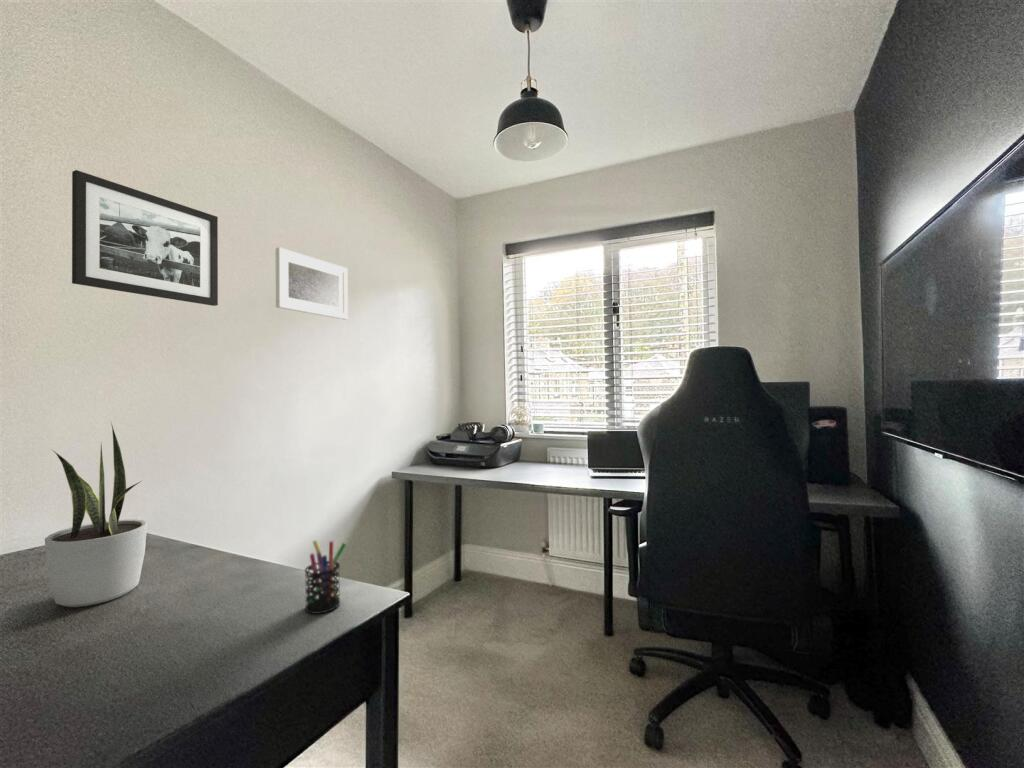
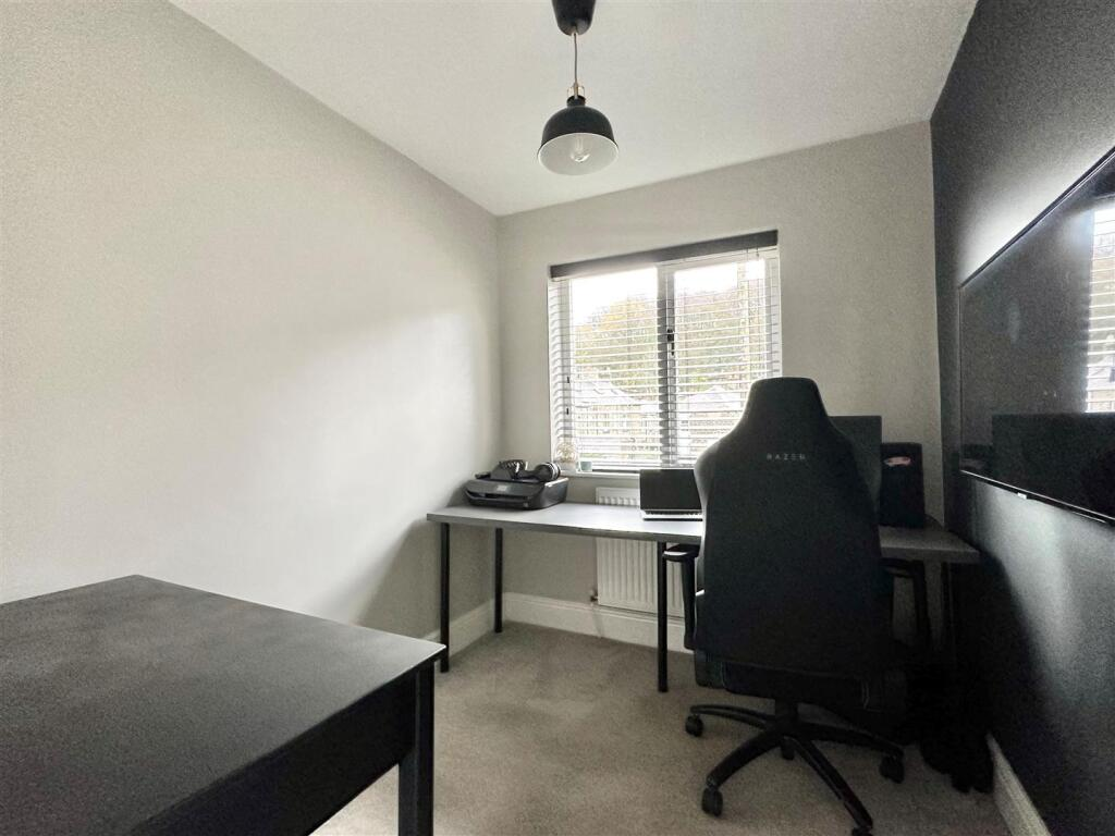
- pen holder (327, 571)
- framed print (314, 286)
- picture frame (153, 246)
- potted plant (97, 507)
